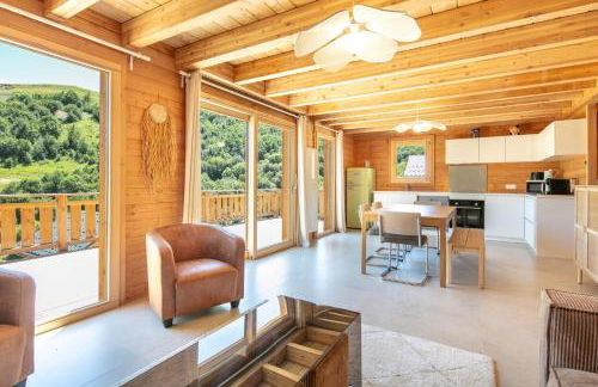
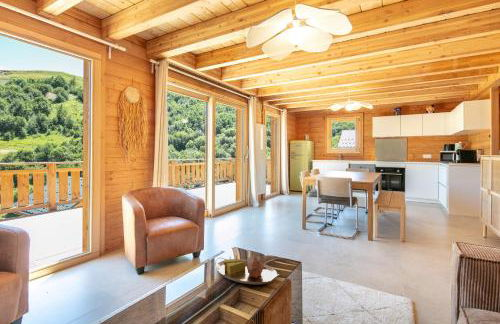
+ serving tray (245, 263)
